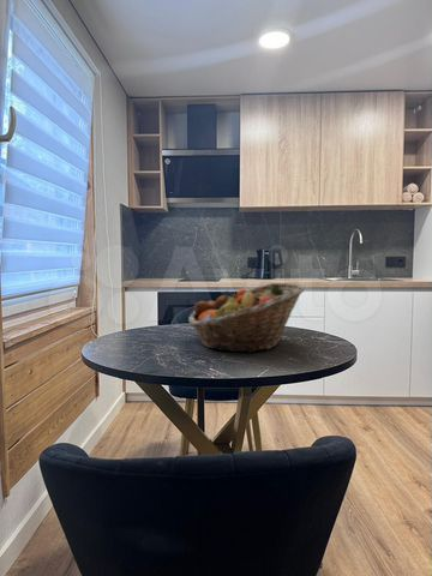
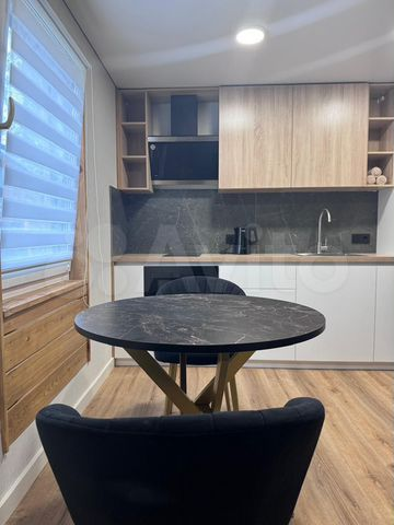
- fruit basket (244, 312)
